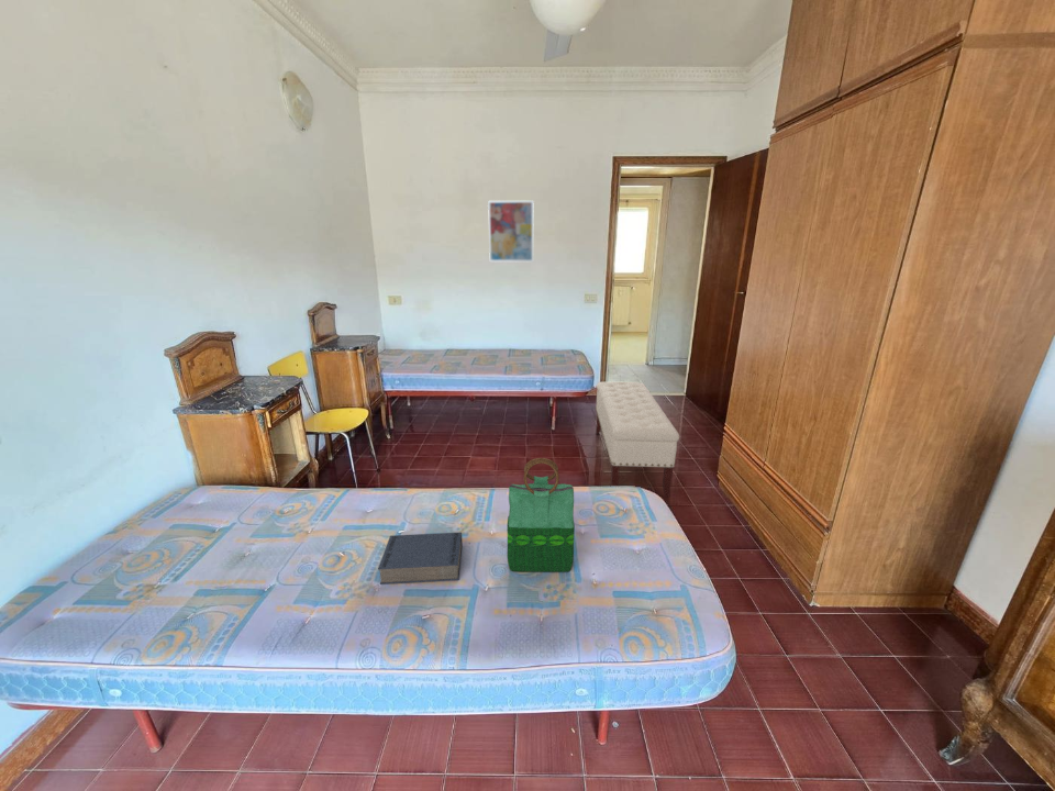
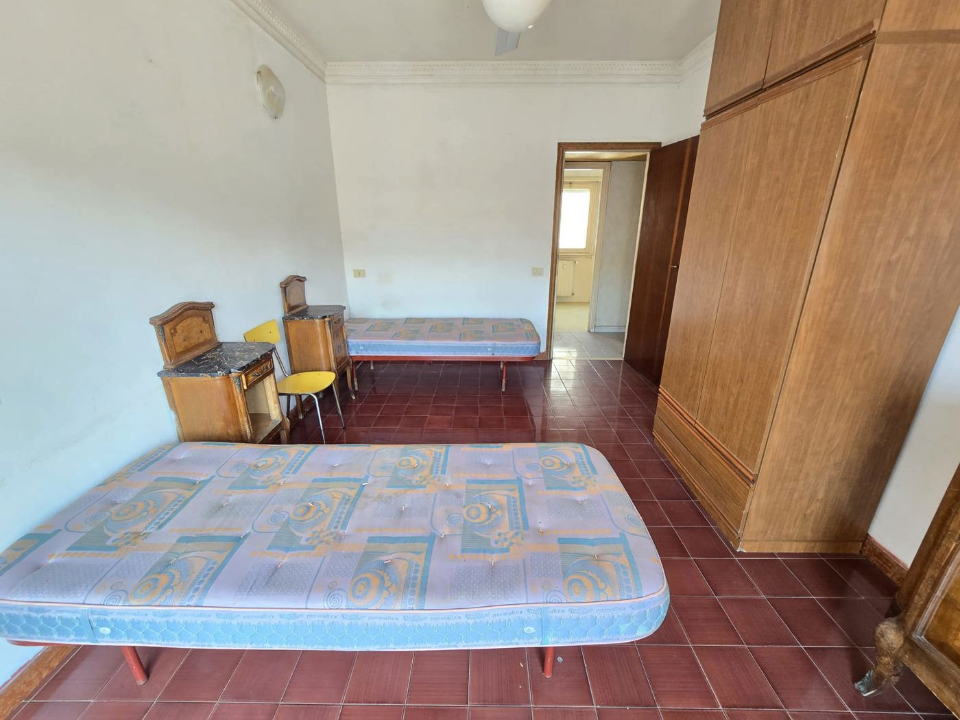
- tote bag (541, 514)
- book (423, 556)
- bench (629, 431)
- wall art (511, 232)
